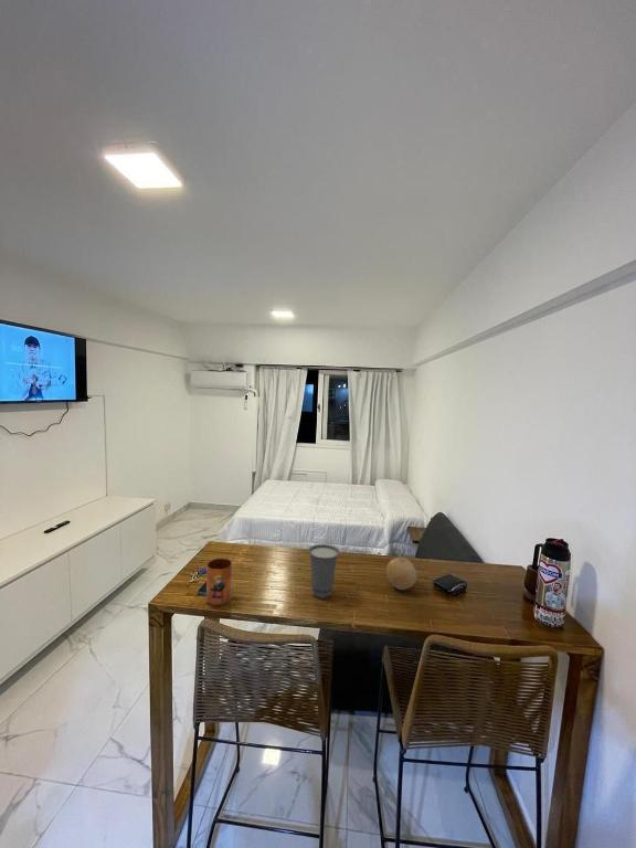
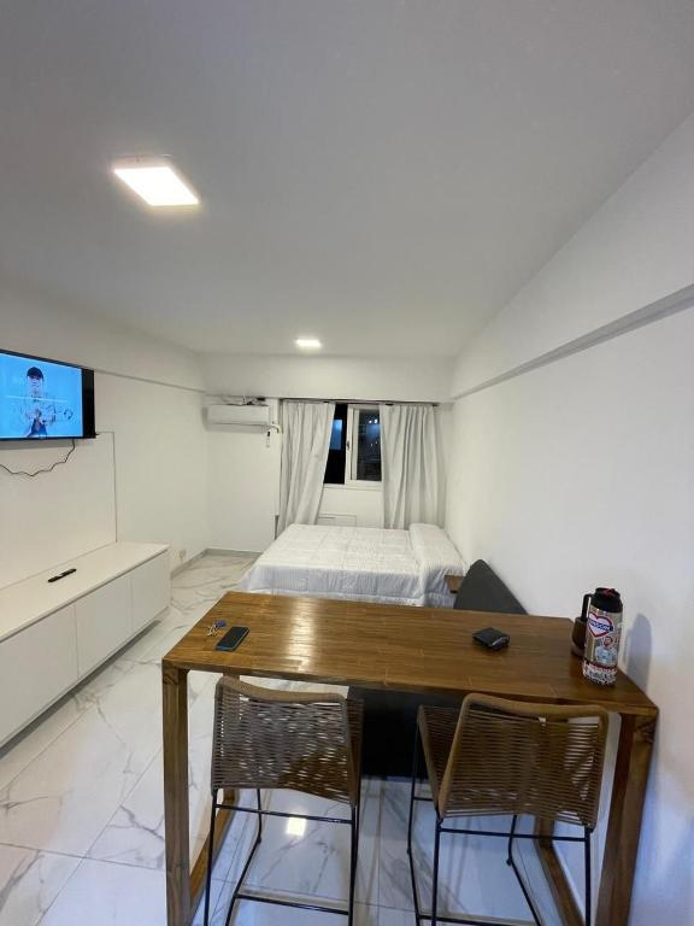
- fruit (401, 573)
- mug (220, 577)
- cup (322, 572)
